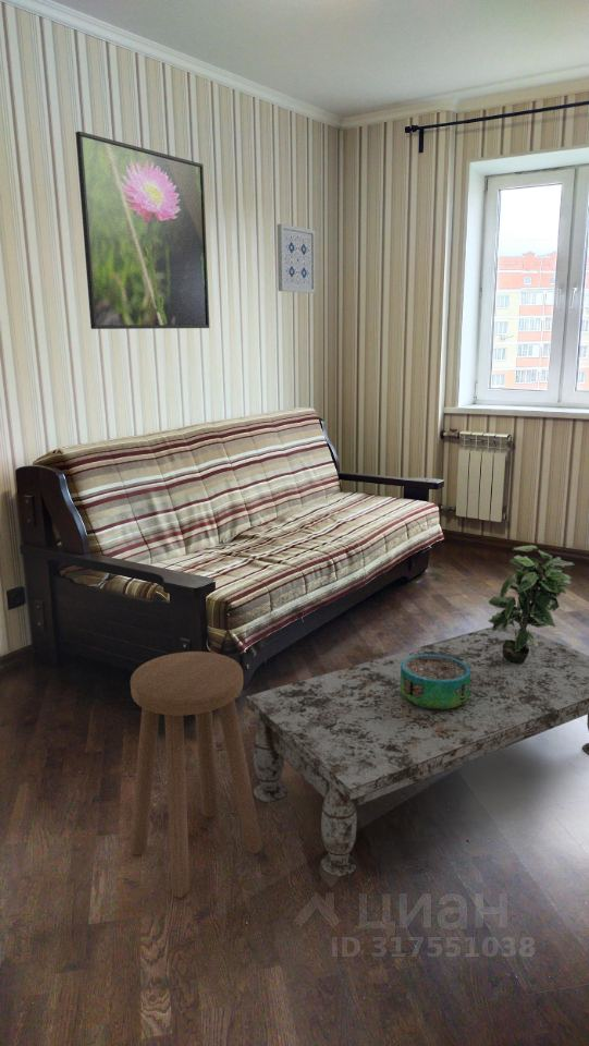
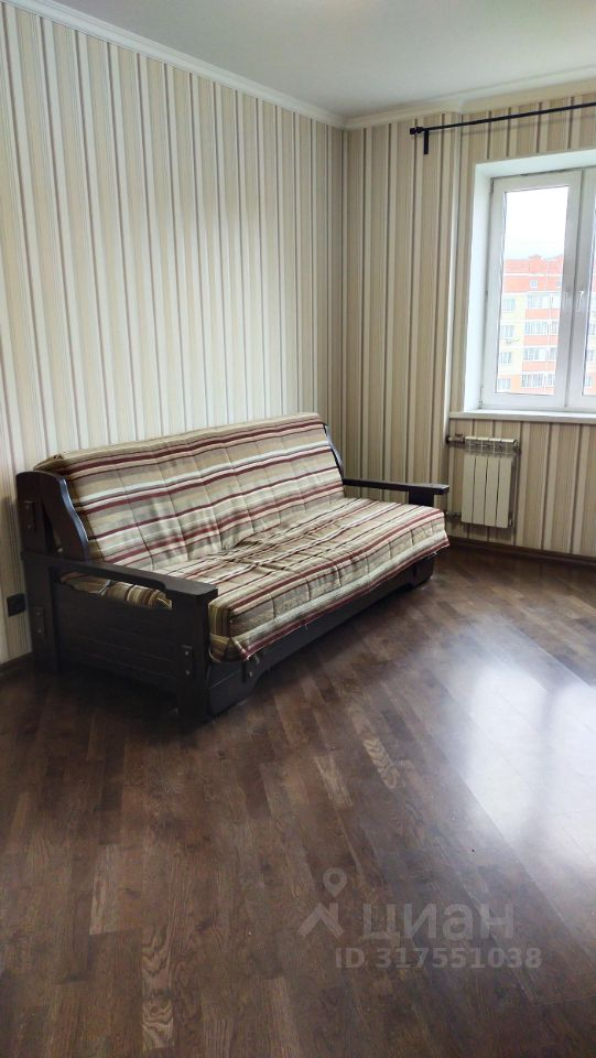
- wall art (296, 259)
- coffee table (443, 729)
- potted plant (530, 607)
- stool (198, 764)
- decorative bowl (434, 681)
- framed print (150, 241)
